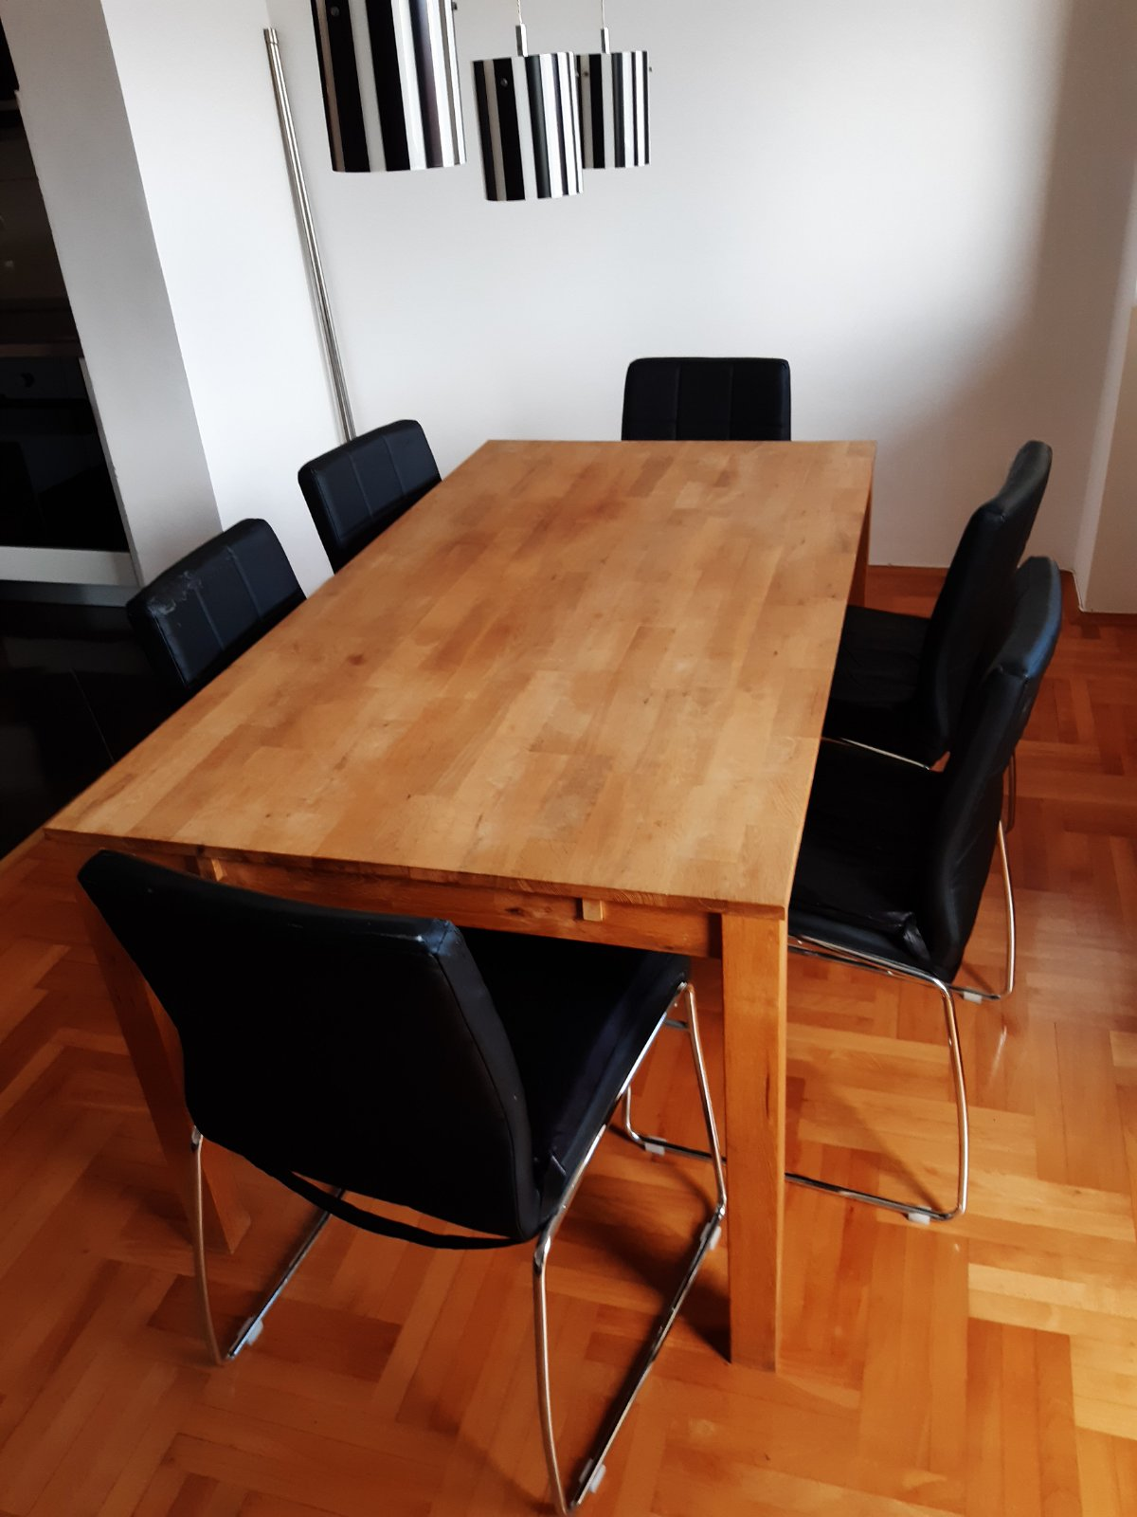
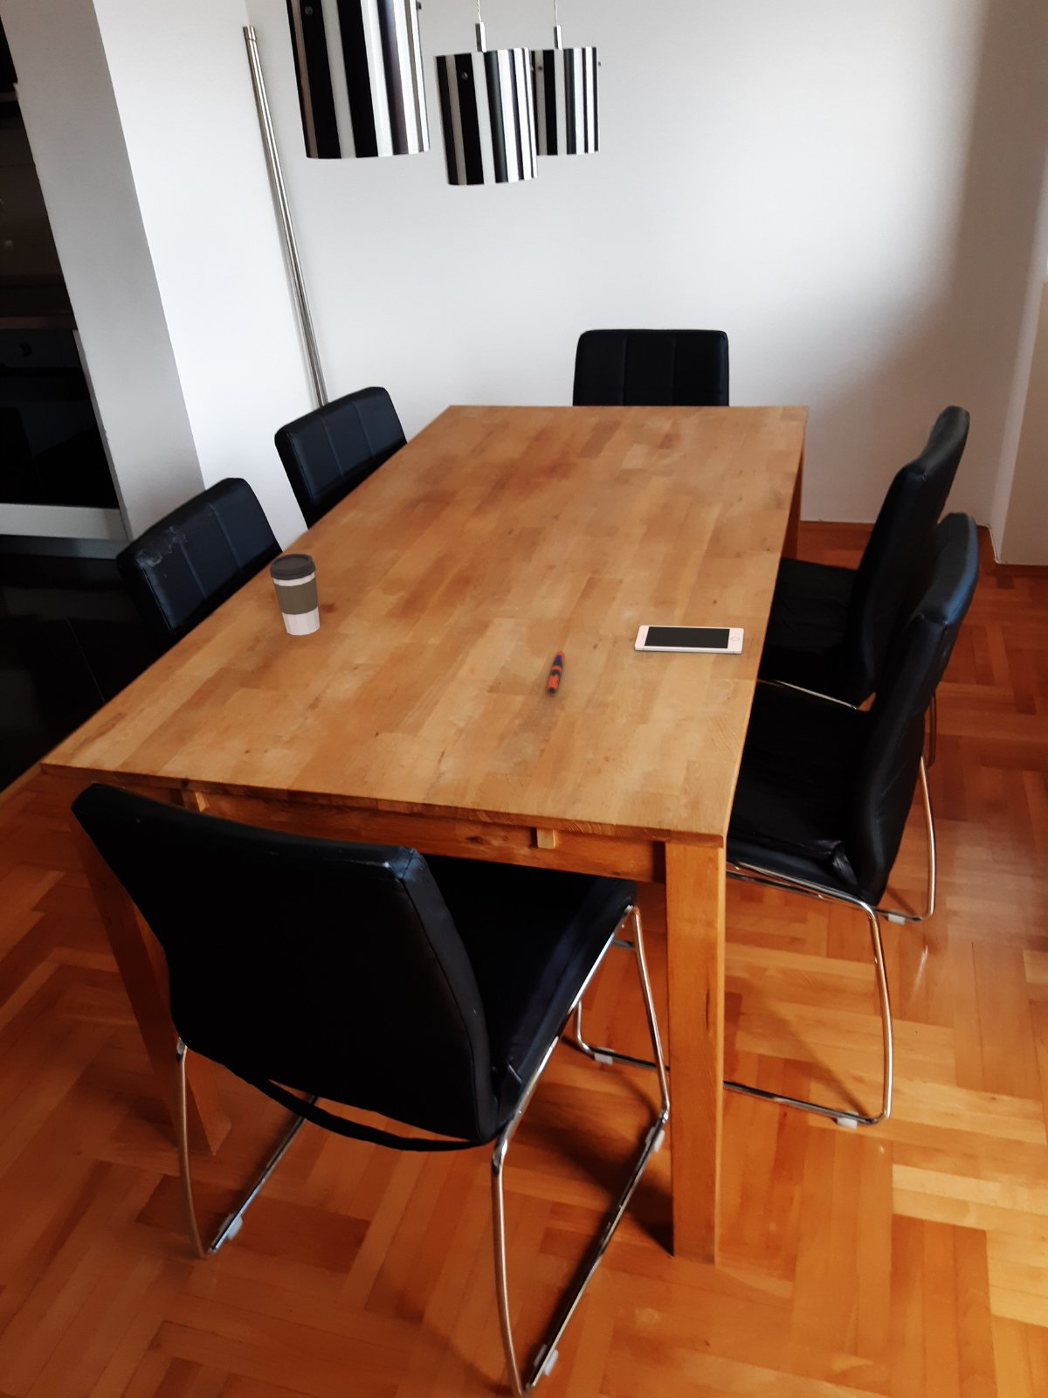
+ coffee cup (297, 596)
+ cell phone (689, 638)
+ pen (556, 671)
